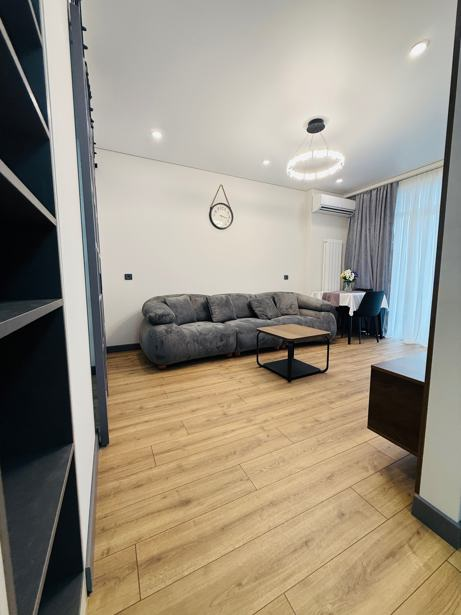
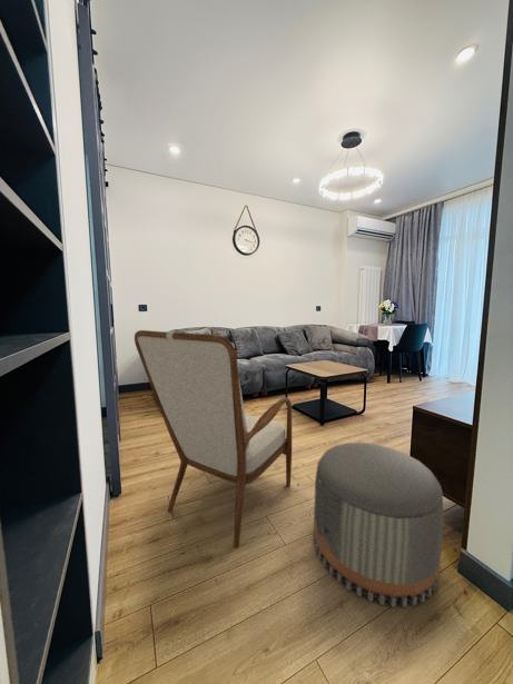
+ armchair (225, 416)
+ pouf (373, 503)
